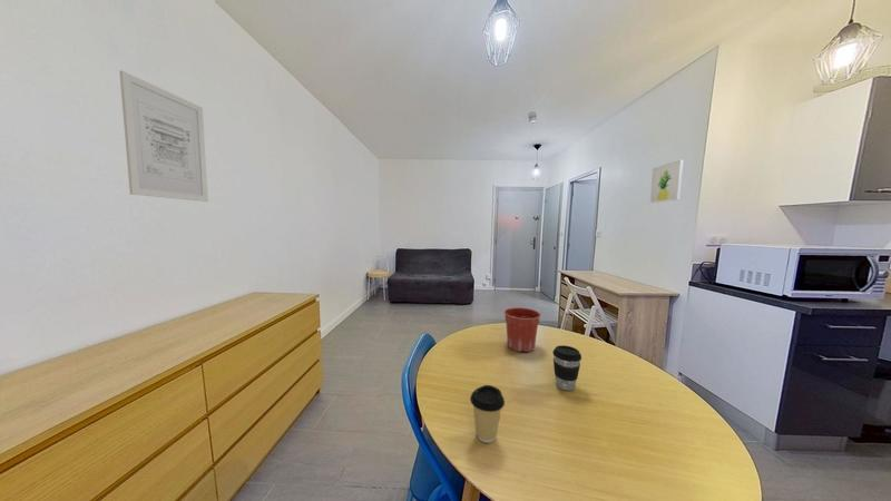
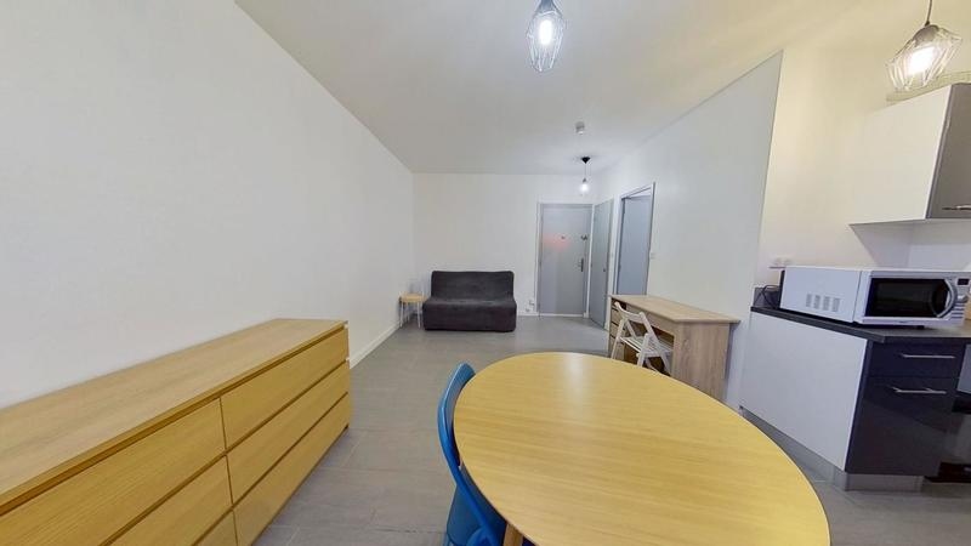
- flower pot (521, 330)
- coffee cup (487, 414)
- wall art (665, 183)
- coffee cup (566, 367)
- wall art (170, 146)
